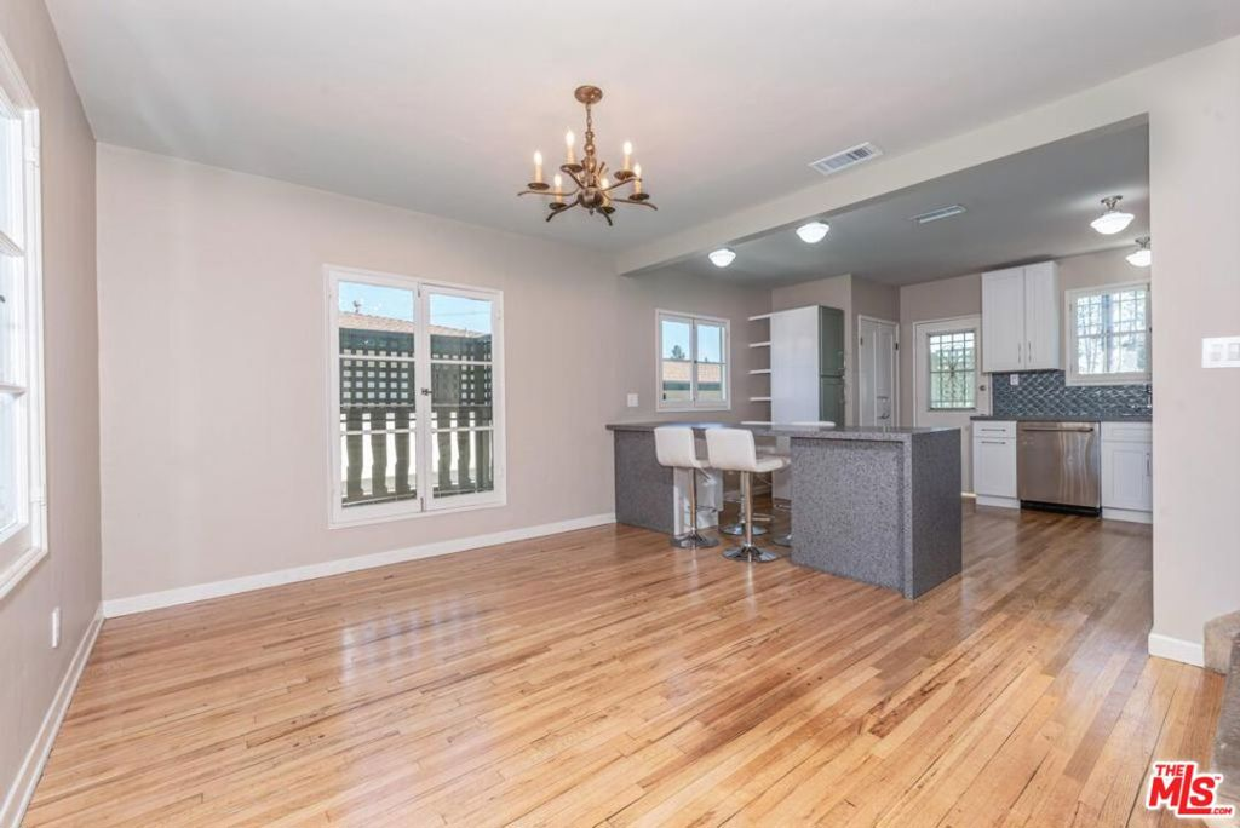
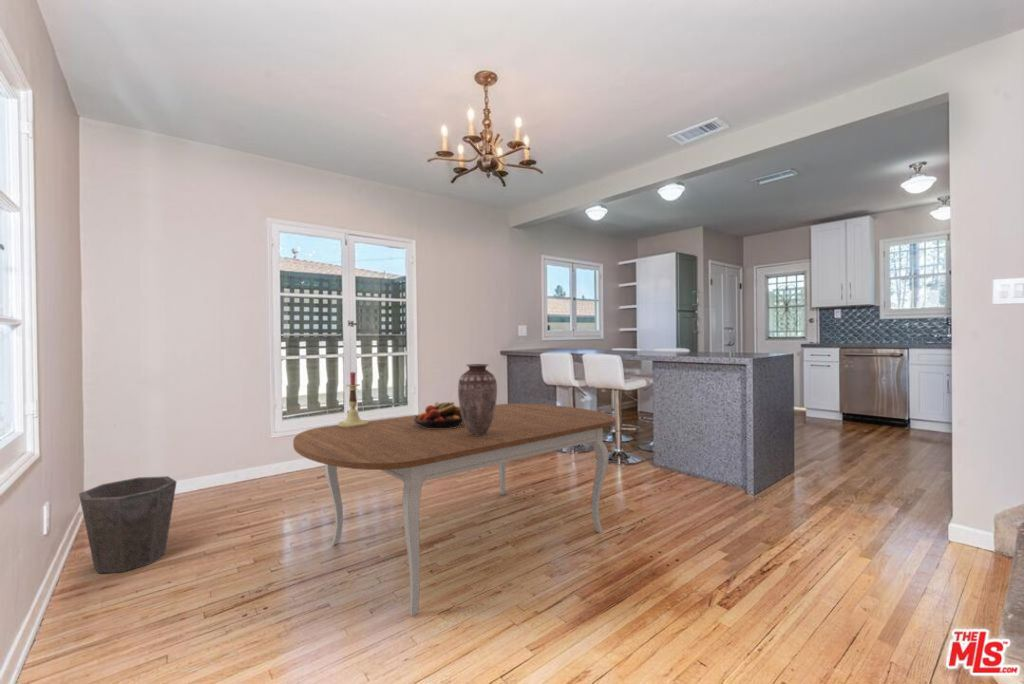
+ candlestick (352, 398)
+ waste bin (130, 523)
+ vase (477, 399)
+ fruit bowl (439, 413)
+ dining table (469, 470)
